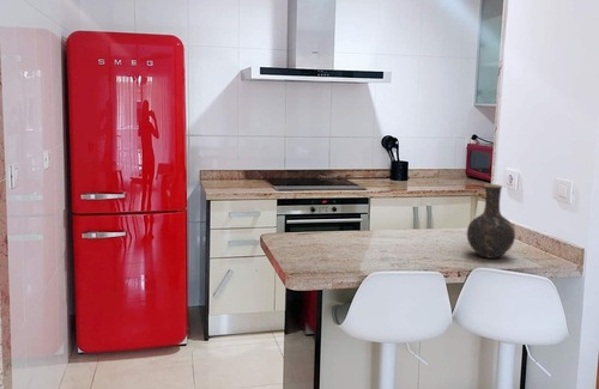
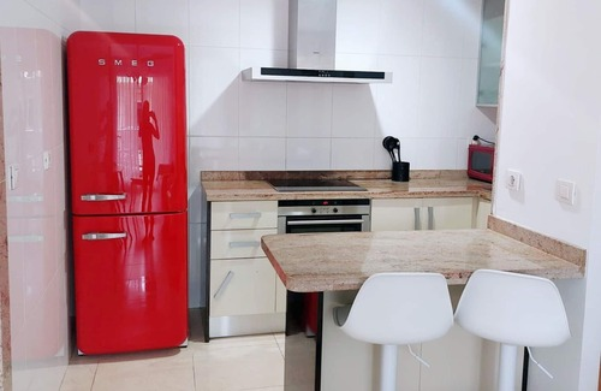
- vase (491, 220)
